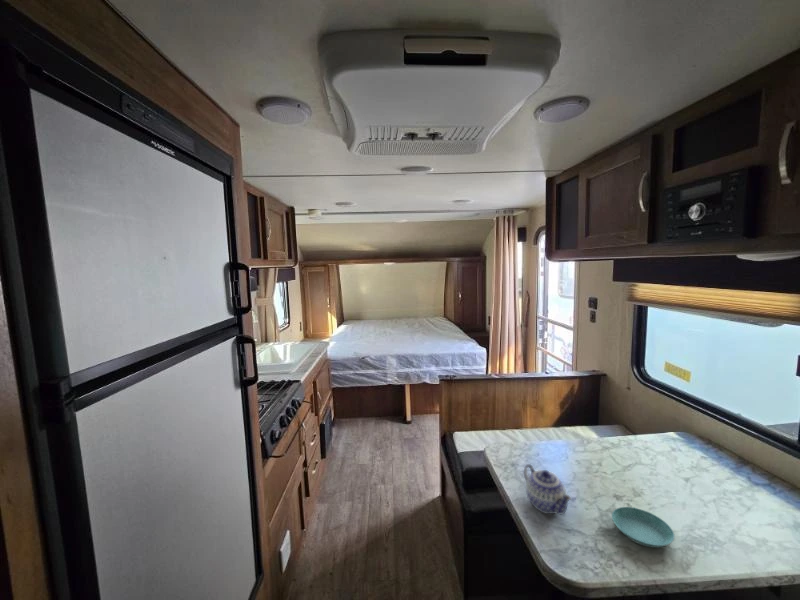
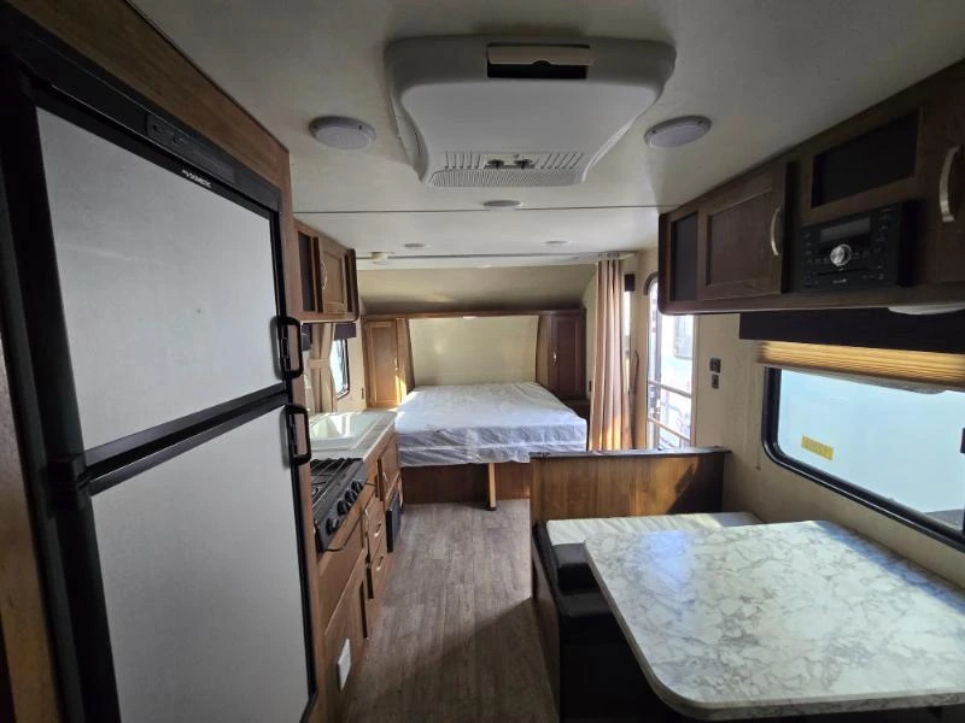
- teapot (545, 488)
- saucer (641, 528)
